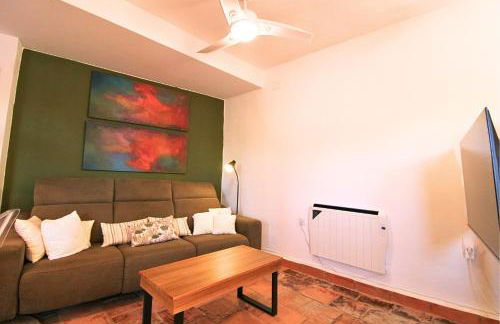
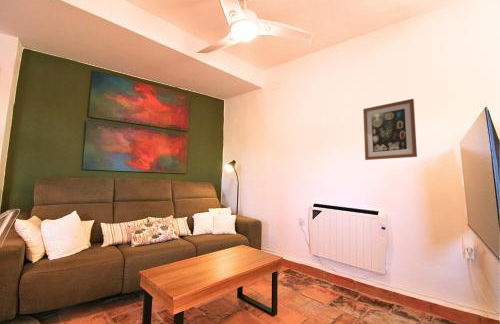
+ wall art (388, 131)
